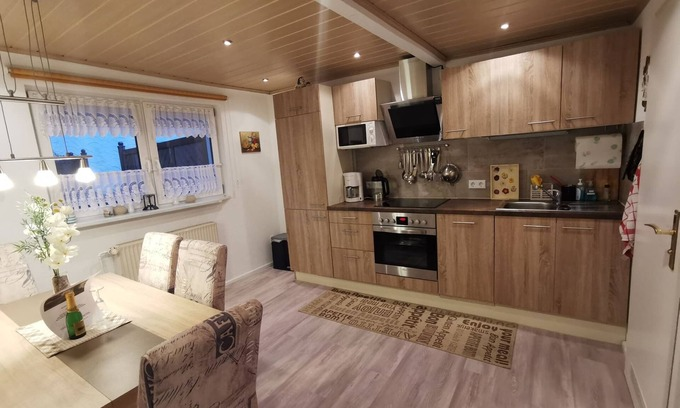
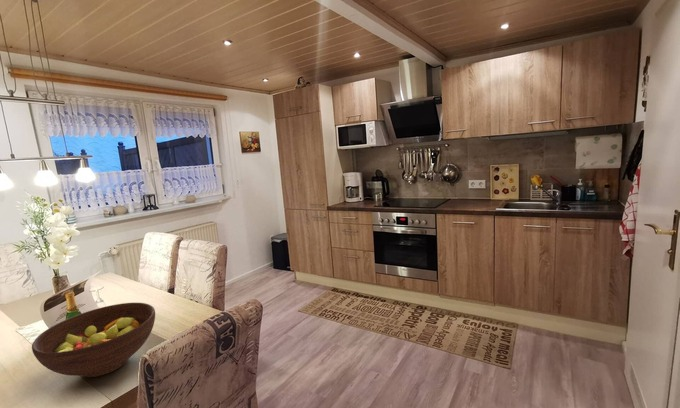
+ fruit bowl (102, 345)
